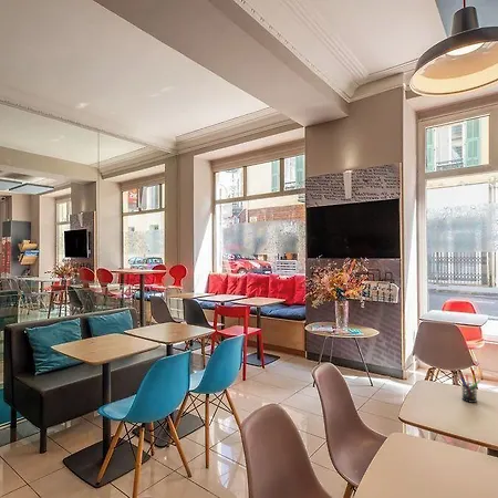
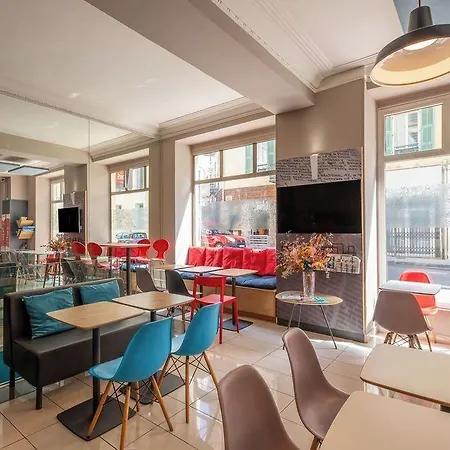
- pen holder (470, 386)
